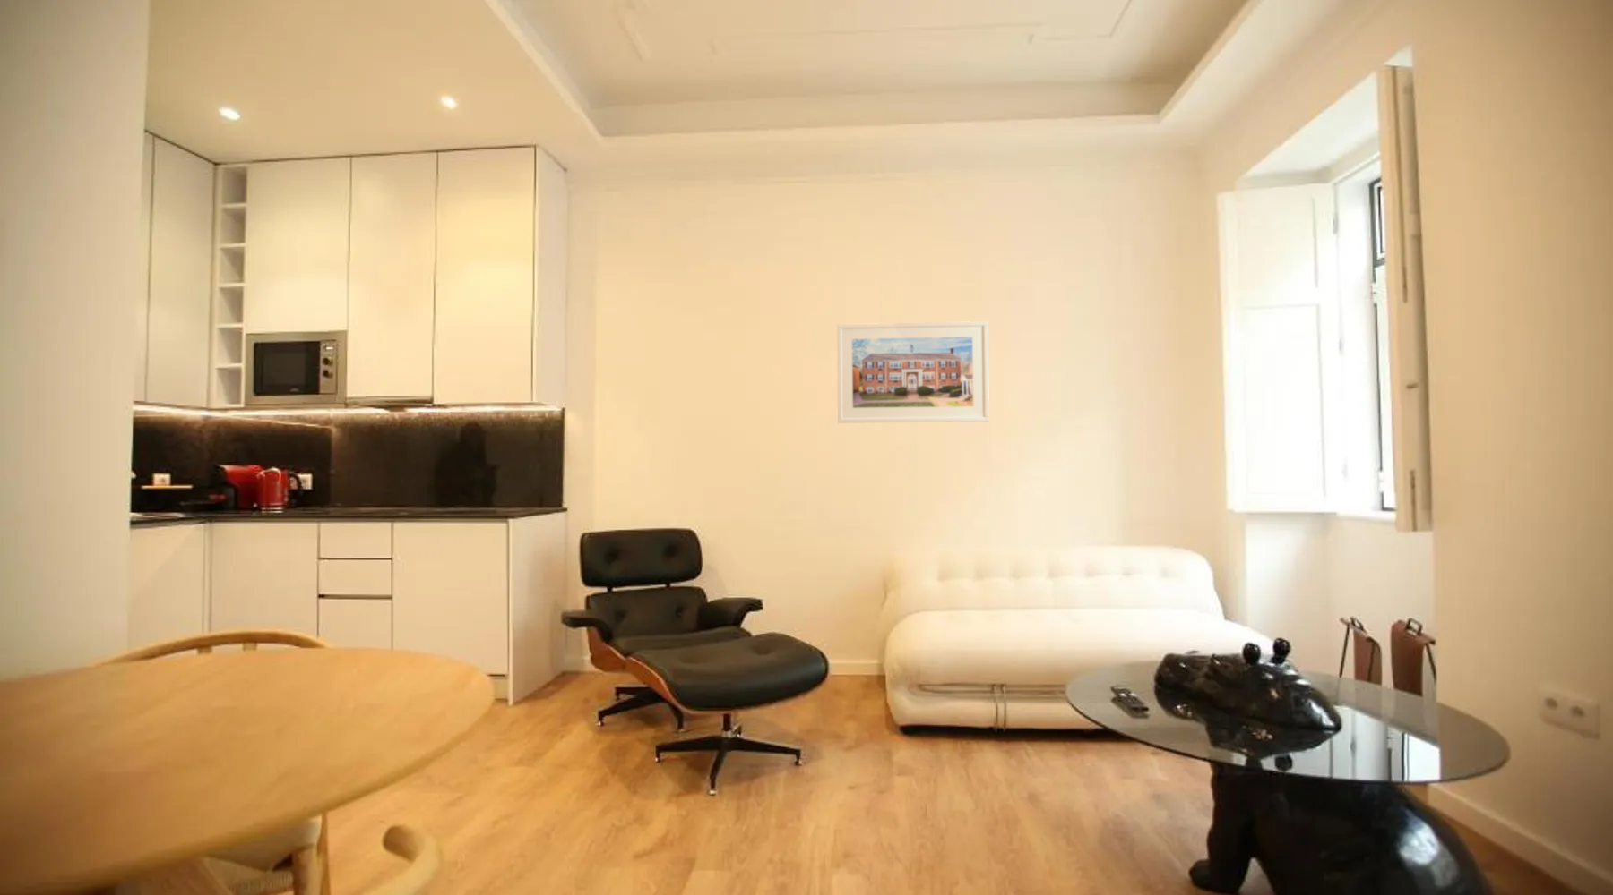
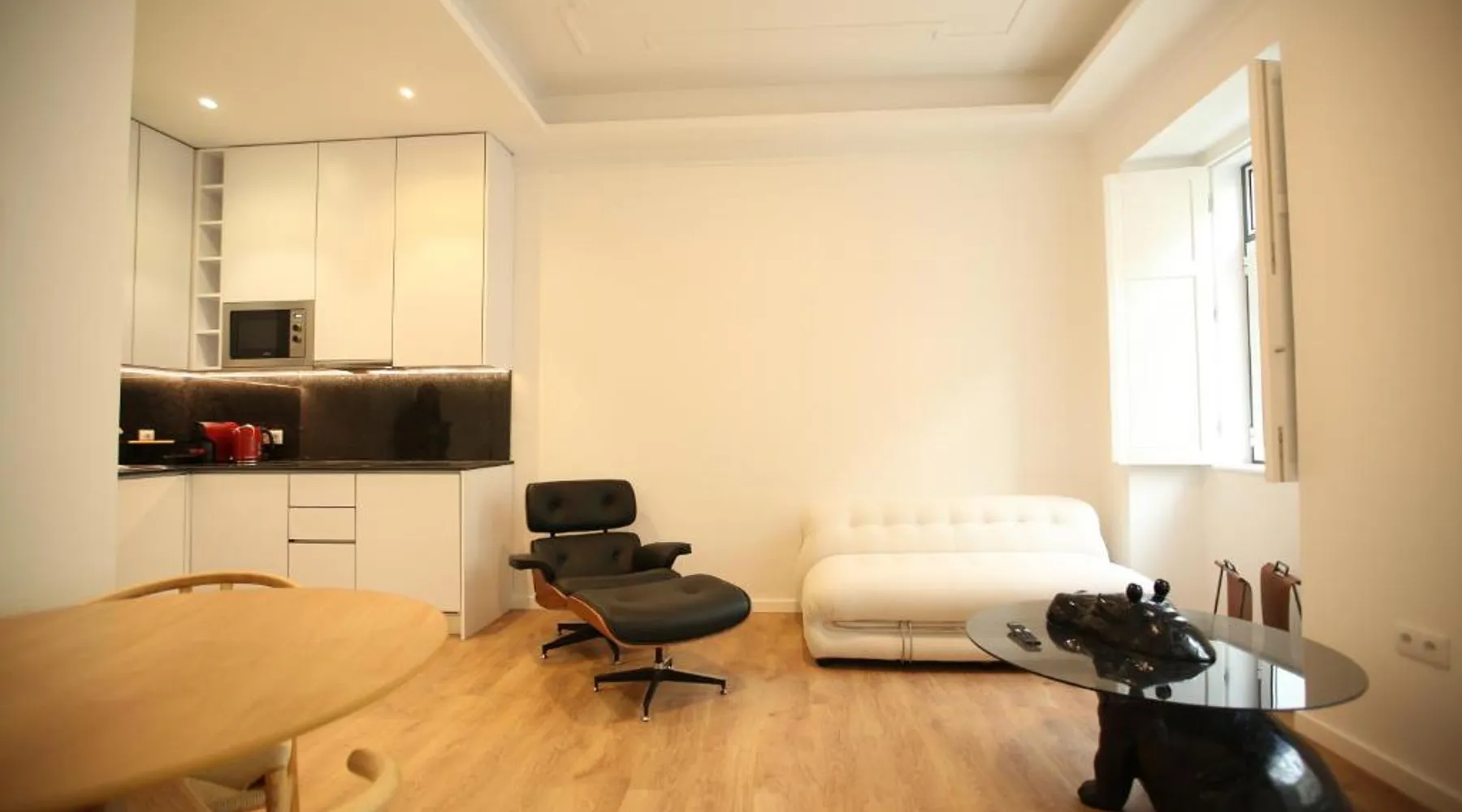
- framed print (912, 373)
